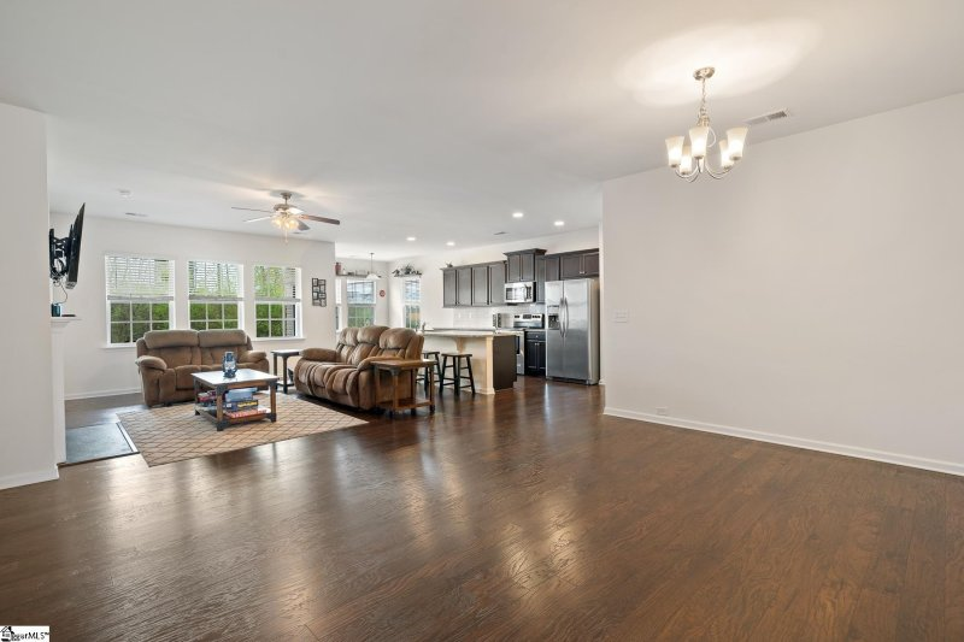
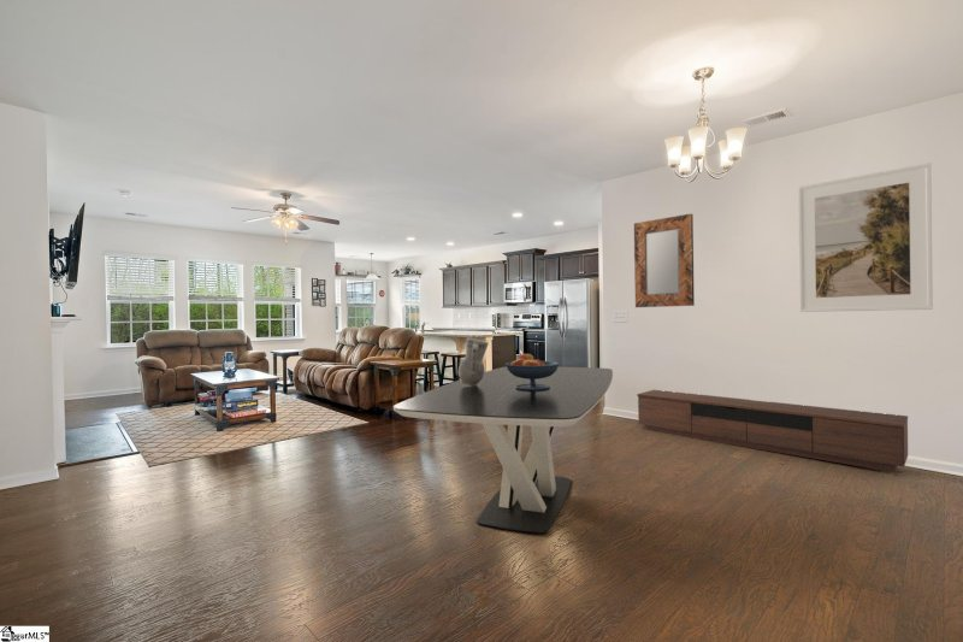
+ fruit bowl (532, 370)
+ dining table (532, 440)
+ media console (752, 423)
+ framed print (859, 243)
+ vase (473, 361)
+ home mirror (662, 263)
